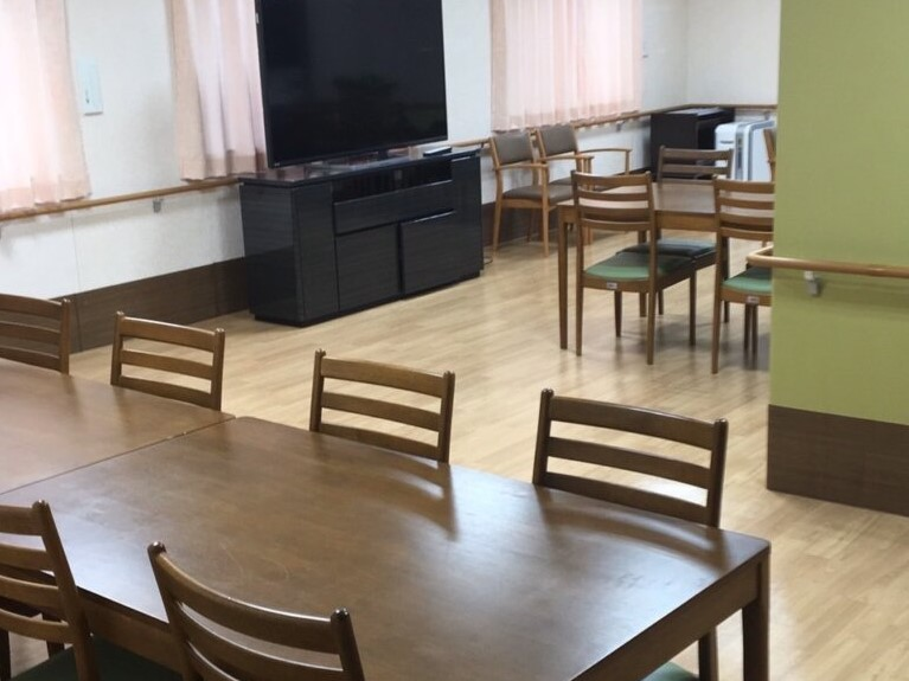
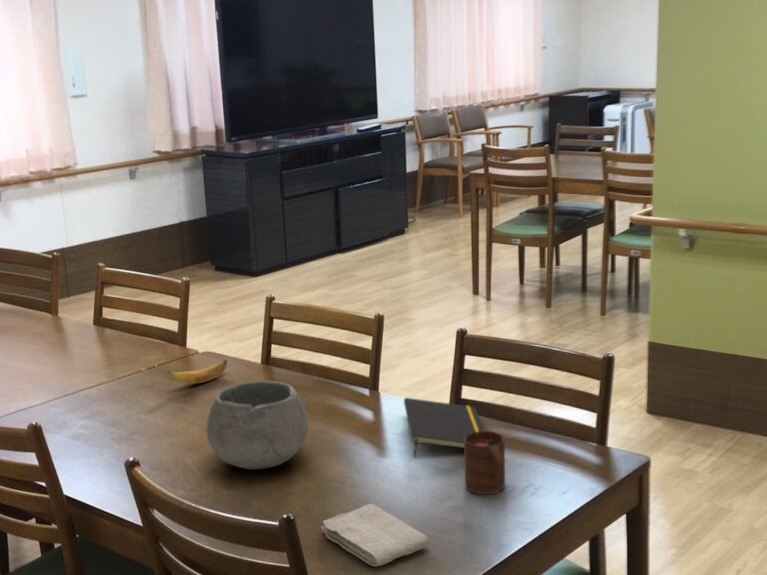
+ banana (198, 371)
+ notepad (445, 423)
+ bowl (257, 425)
+ washcloth (373, 532)
+ cup (489, 464)
